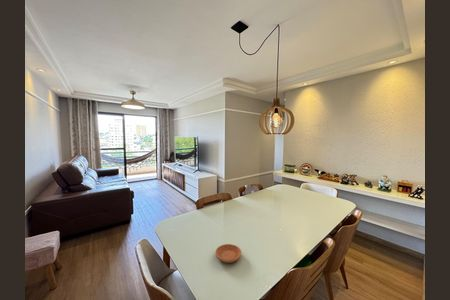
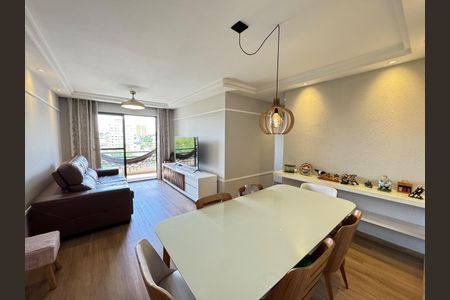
- saucer (228, 253)
